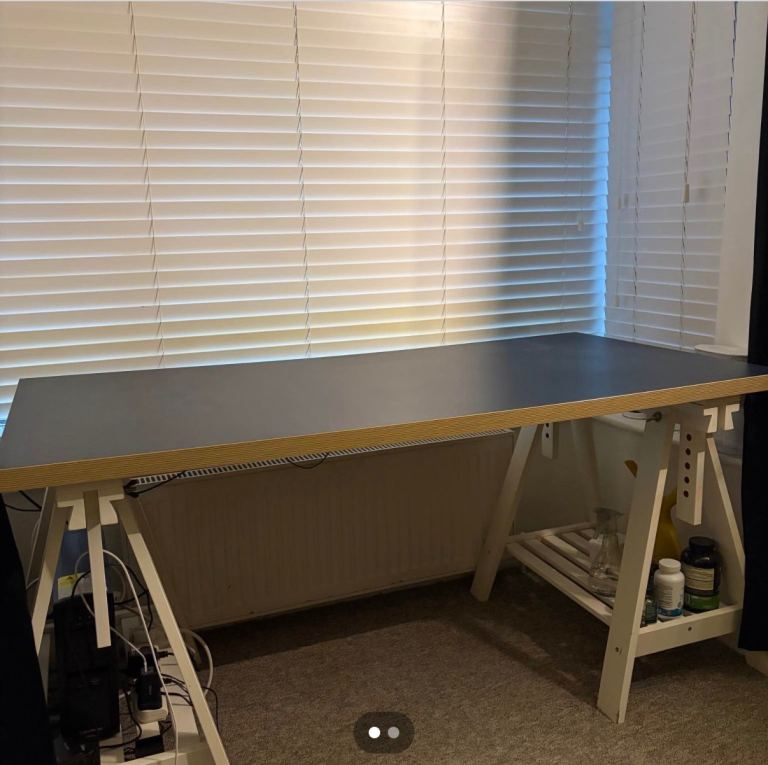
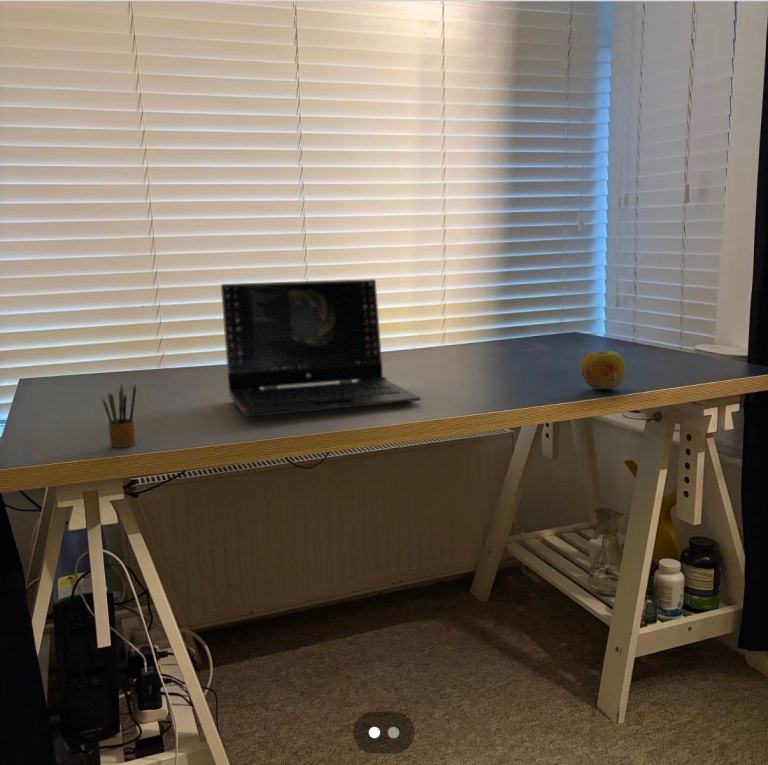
+ laptop computer (317, 343)
+ apple (603, 370)
+ pencil box (121, 416)
